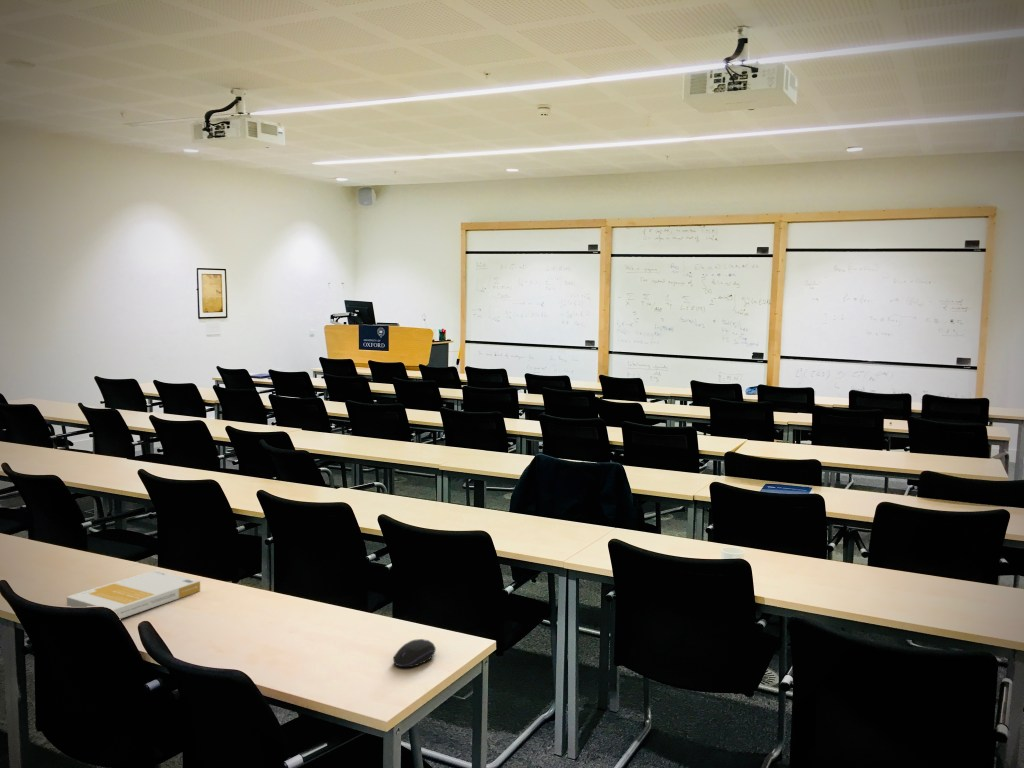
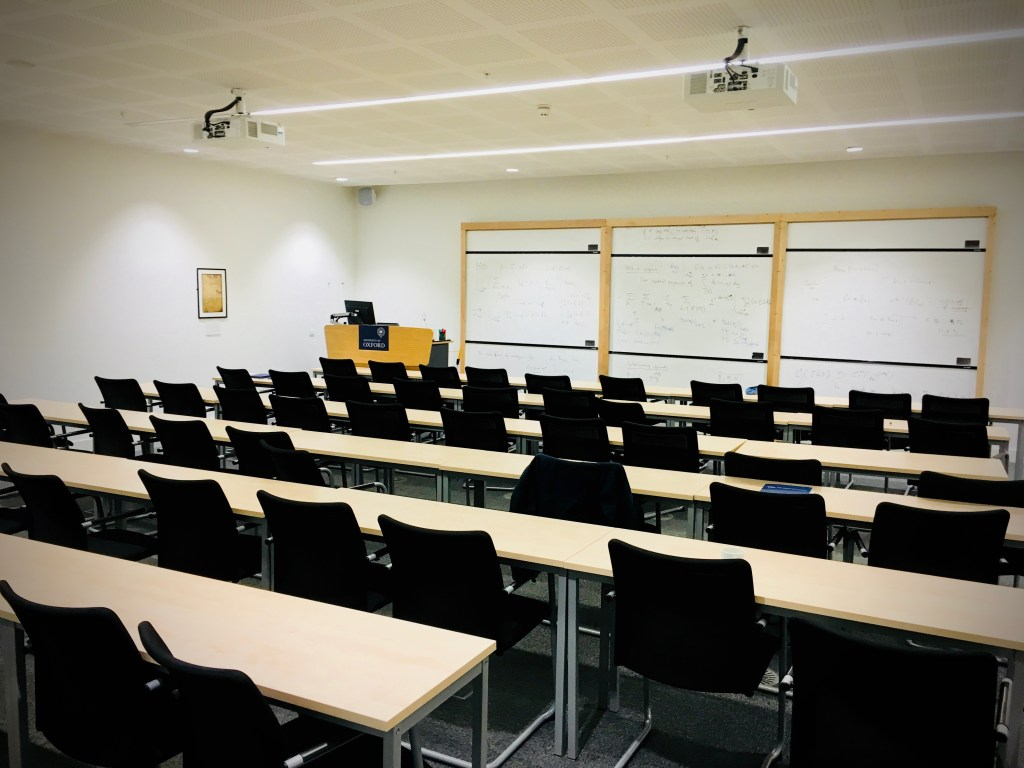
- computer mouse (414, 651)
- book (135, 593)
